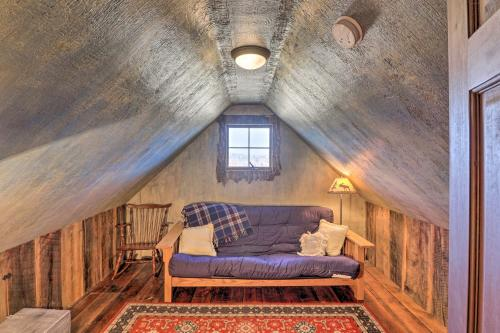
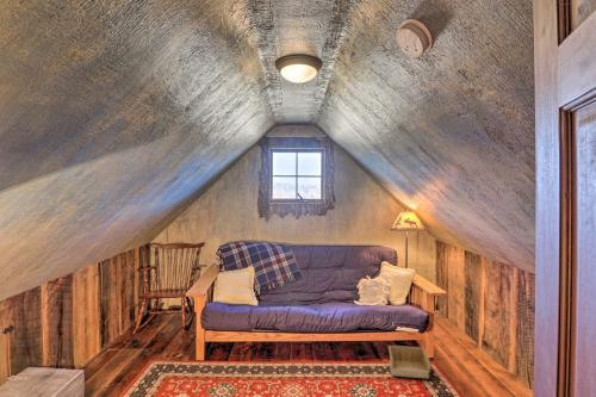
+ storage bin (408, 361)
